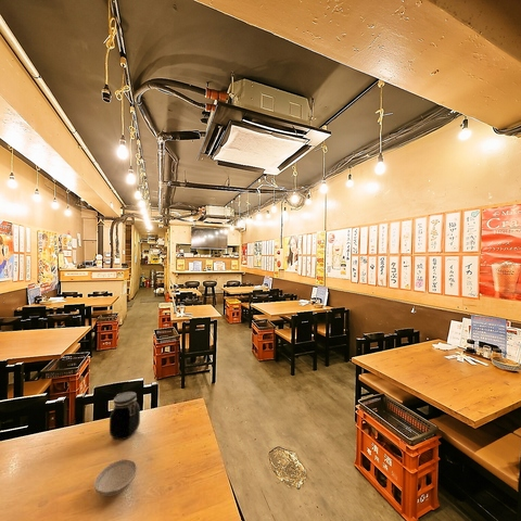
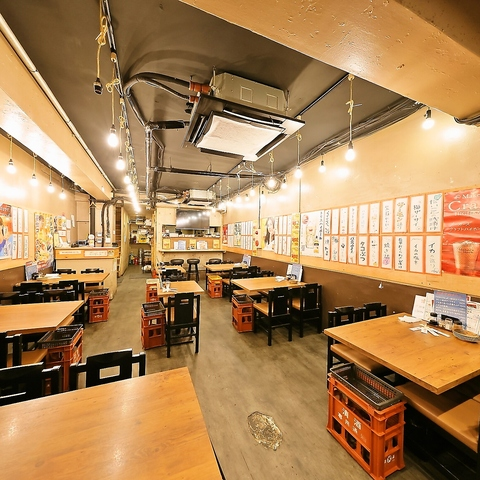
- jar (125, 415)
- bowl (116, 480)
